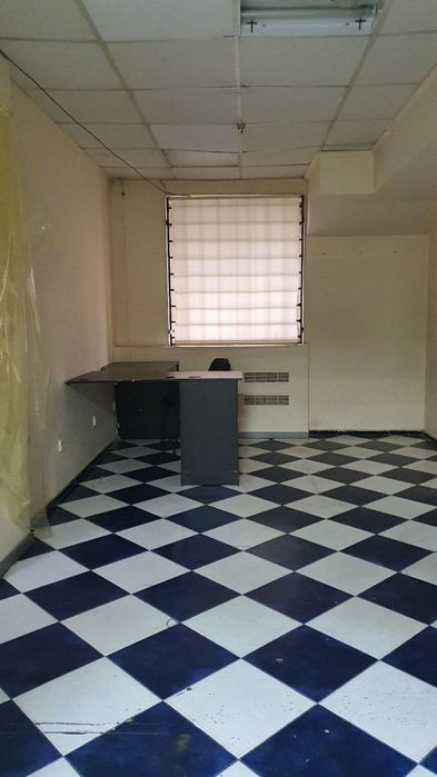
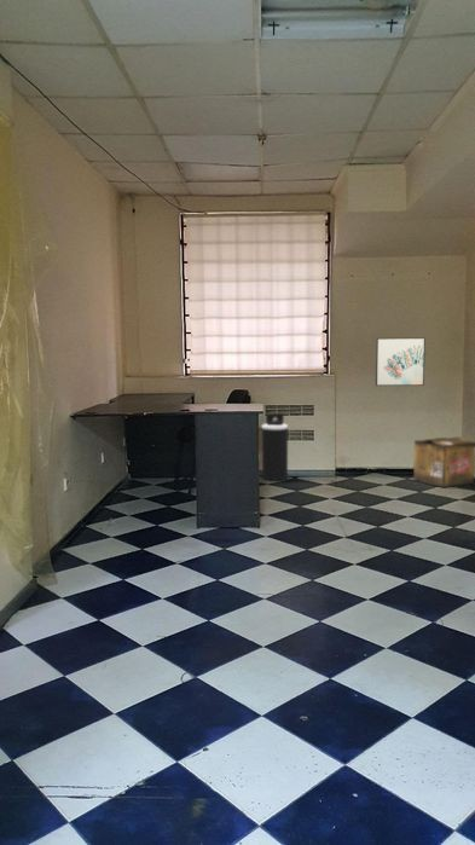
+ cardboard box (444, 459)
+ trash can (274, 445)
+ wall art (400, 361)
